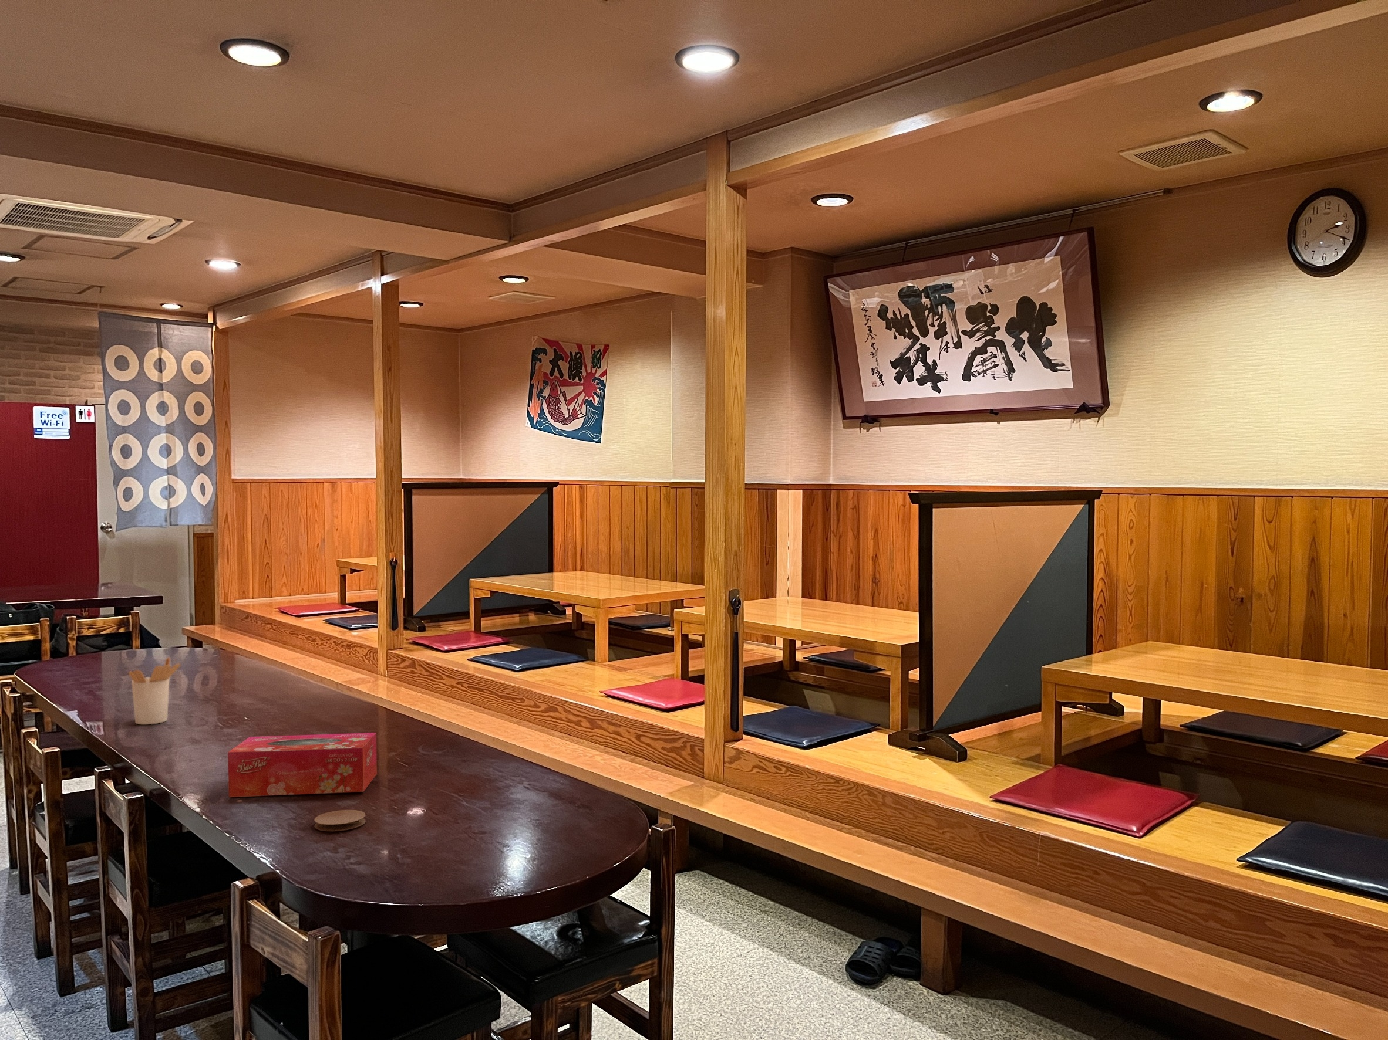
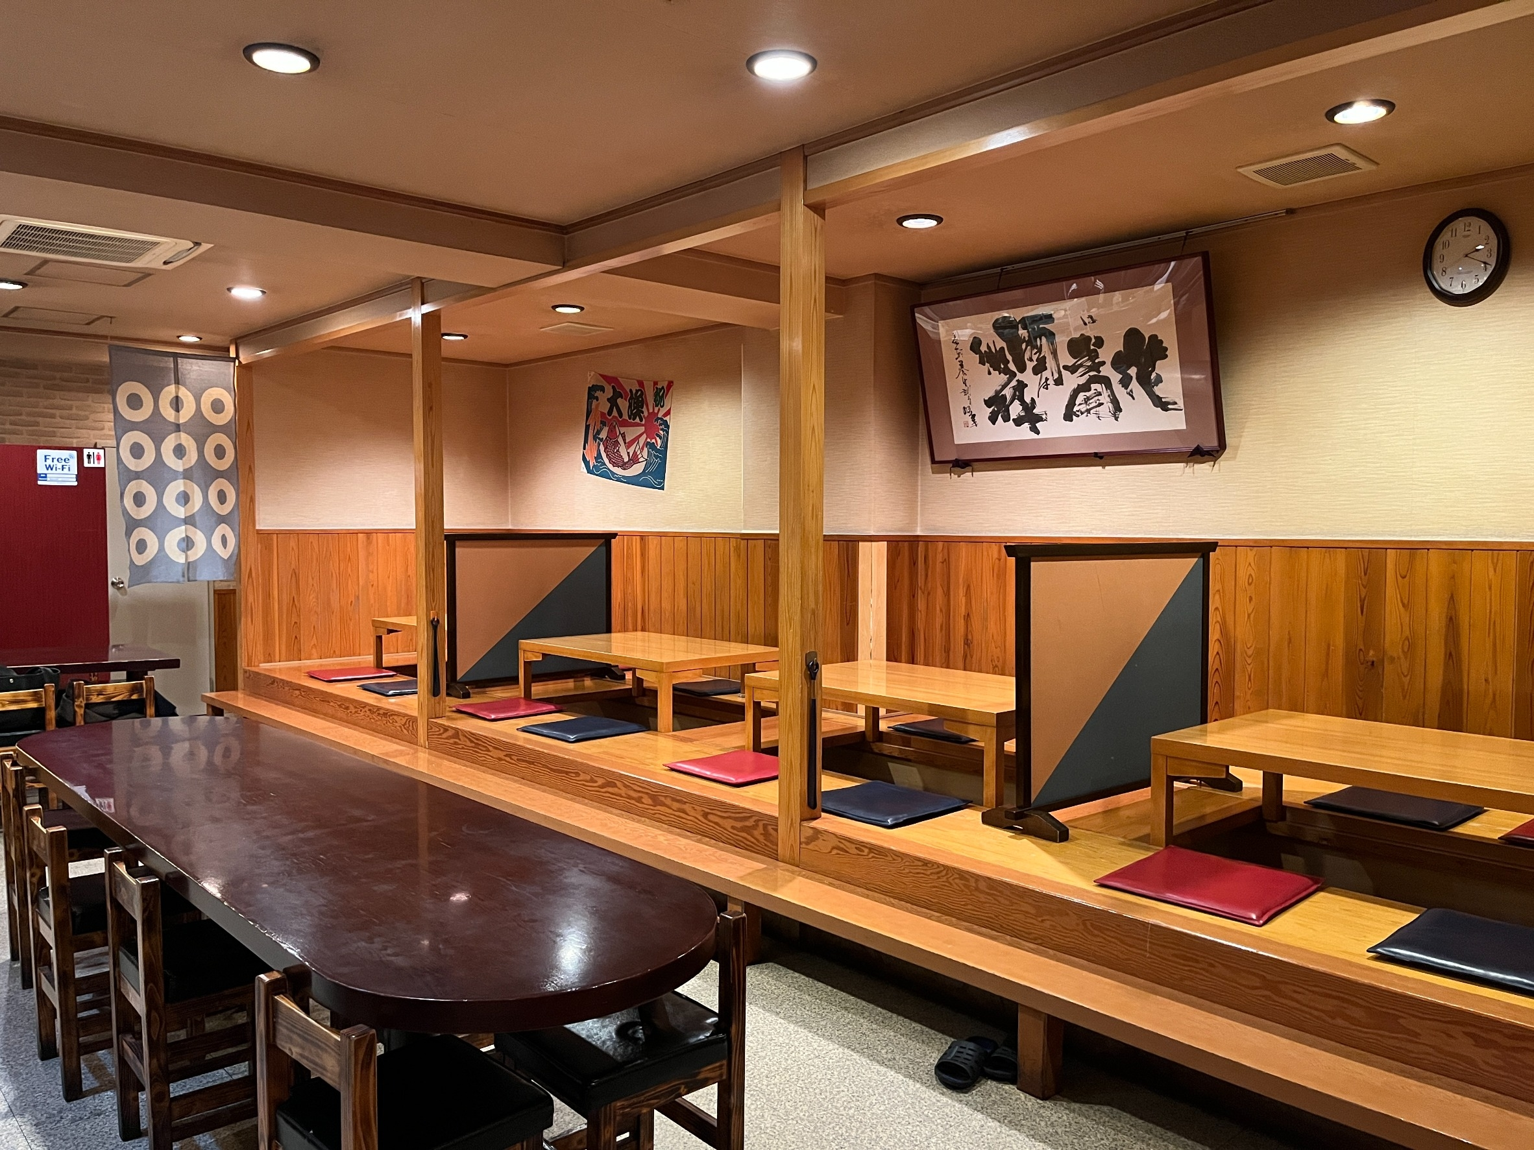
- tissue box (305, 764)
- utensil holder (156, 692)
- coaster (340, 820)
